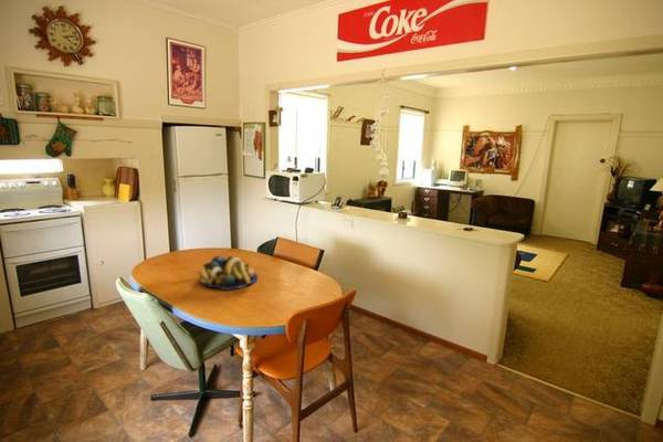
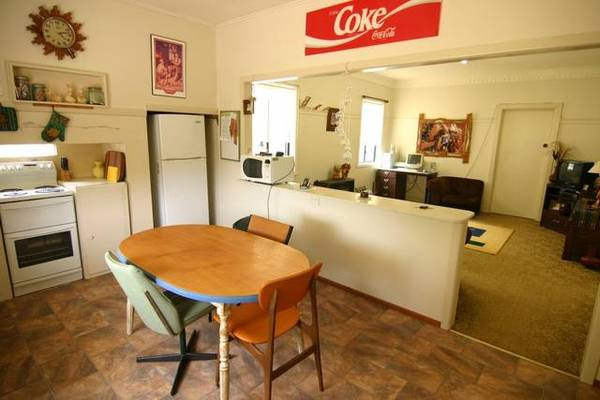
- fruit bowl (229, 269)
